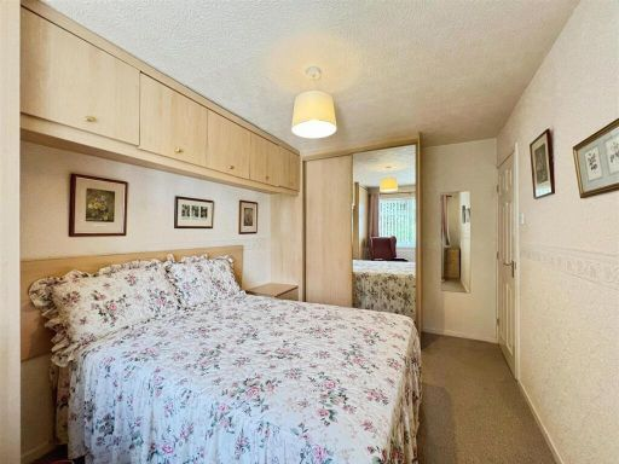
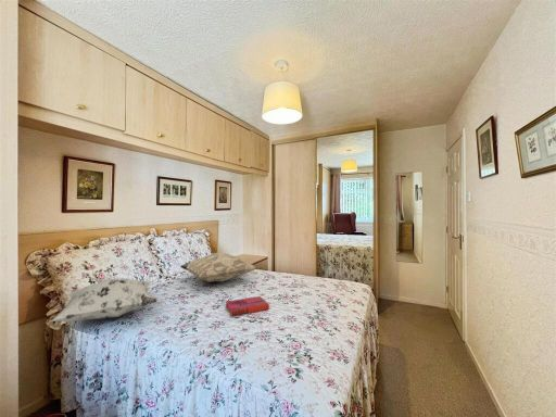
+ decorative pillow (111, 298)
+ hardback book (247, 305)
+ decorative pillow (217, 267)
